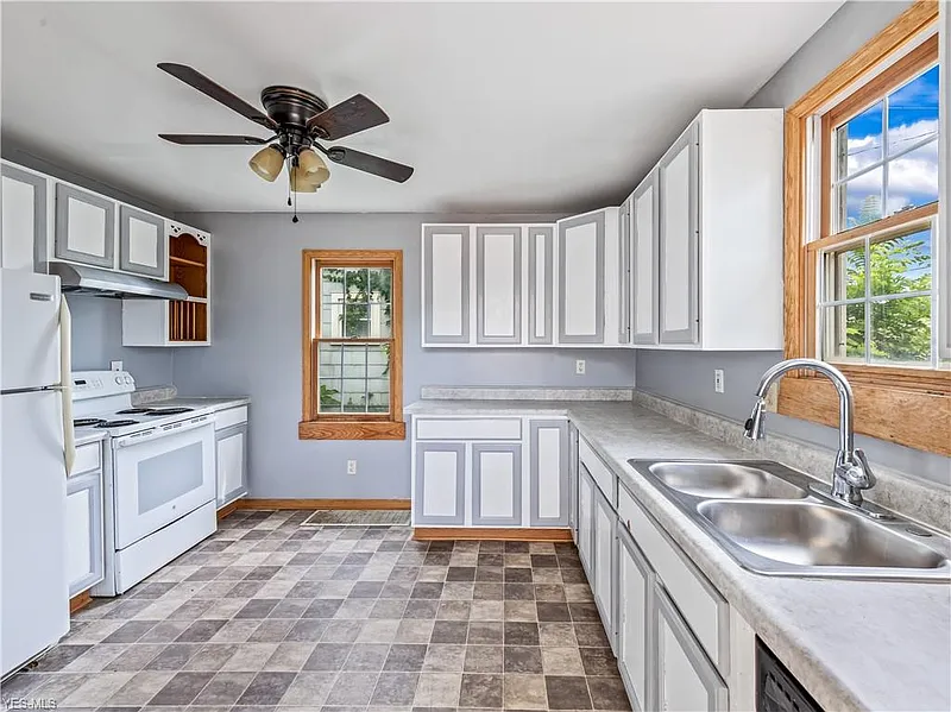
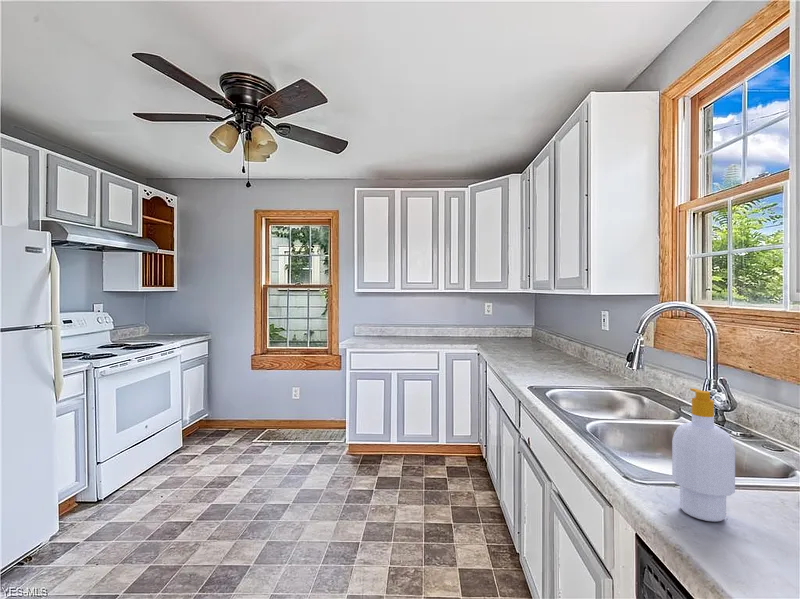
+ soap bottle (702, 452)
